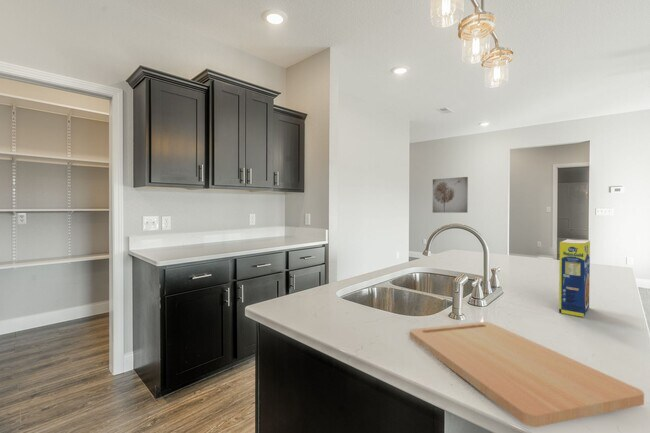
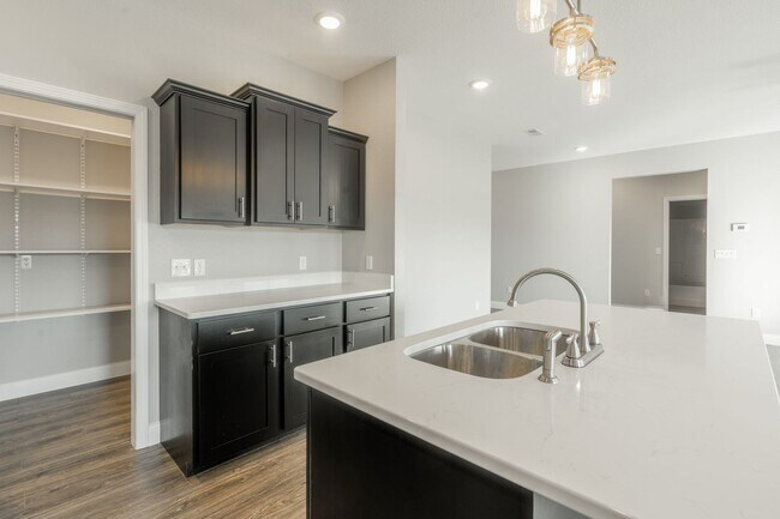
- legume (574, 275)
- cutting board (502, 358)
- wall art (449, 195)
